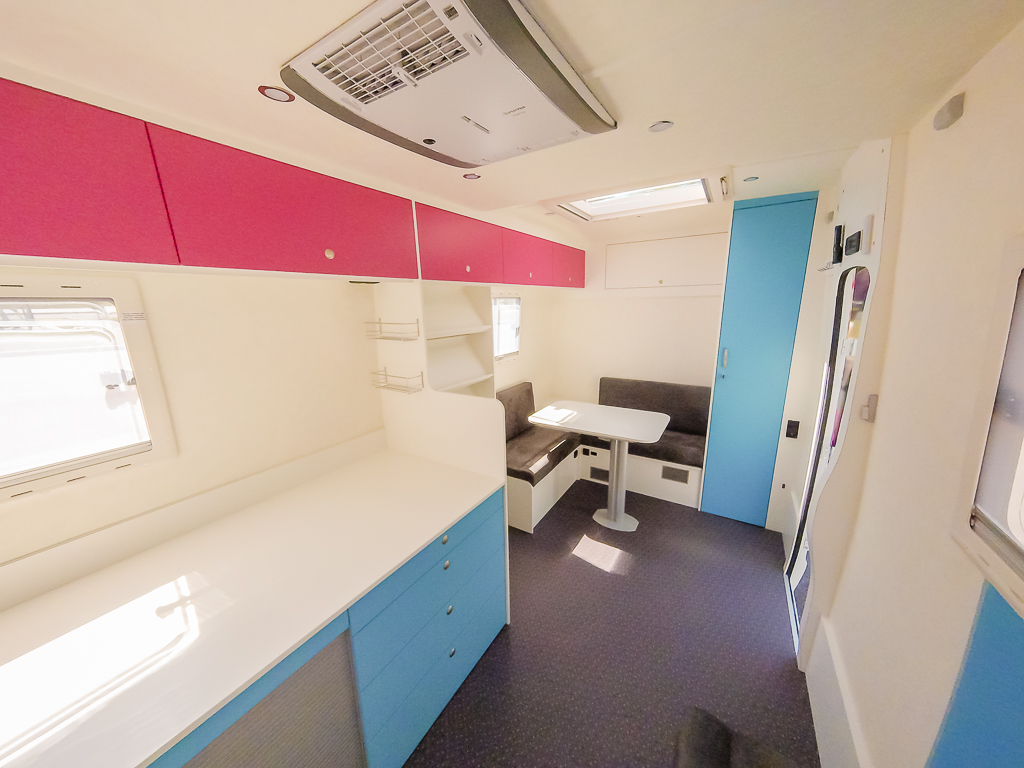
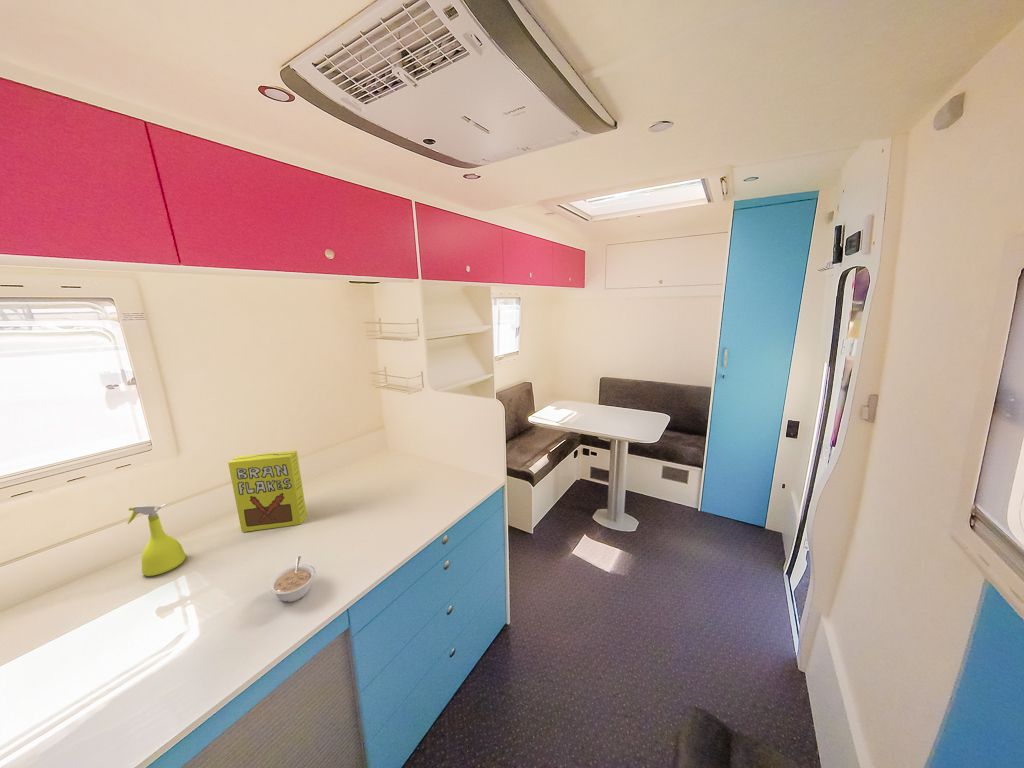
+ legume (292, 582)
+ cereal box (269, 490)
+ spray bottle (156, 534)
